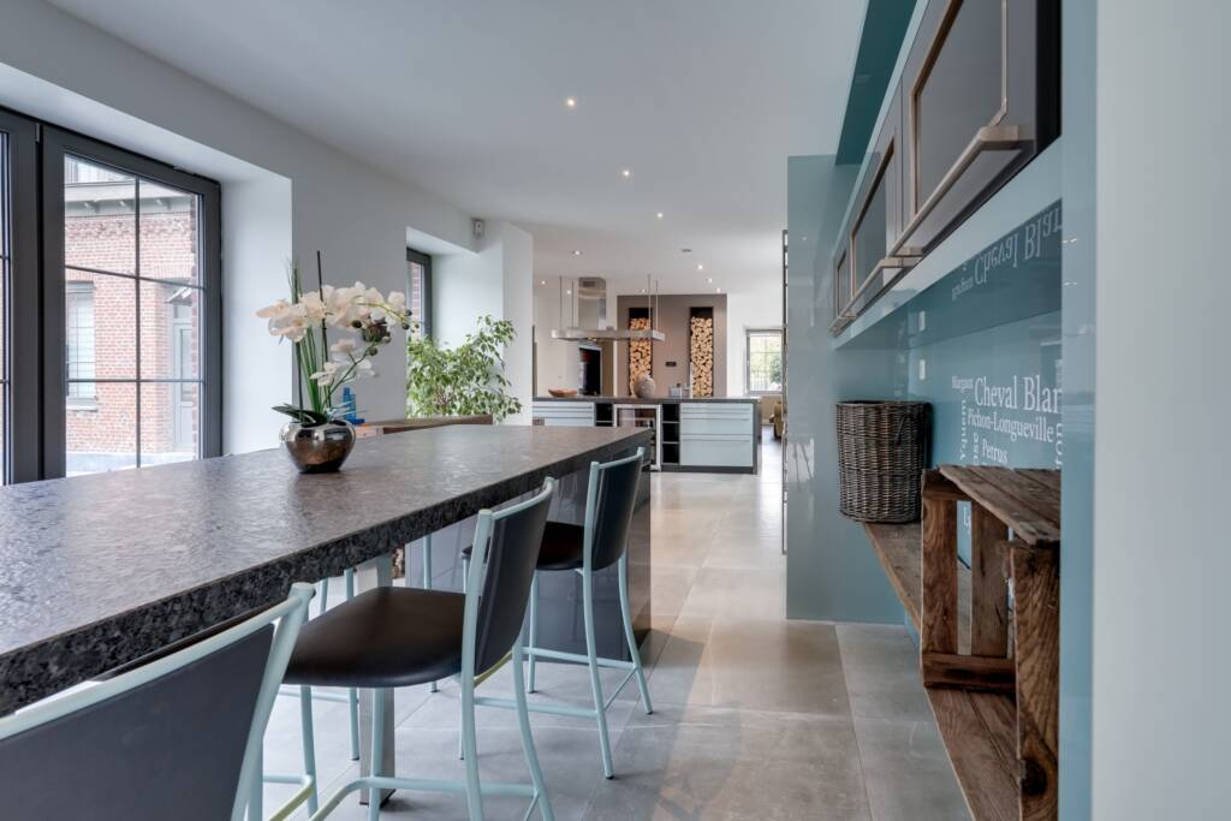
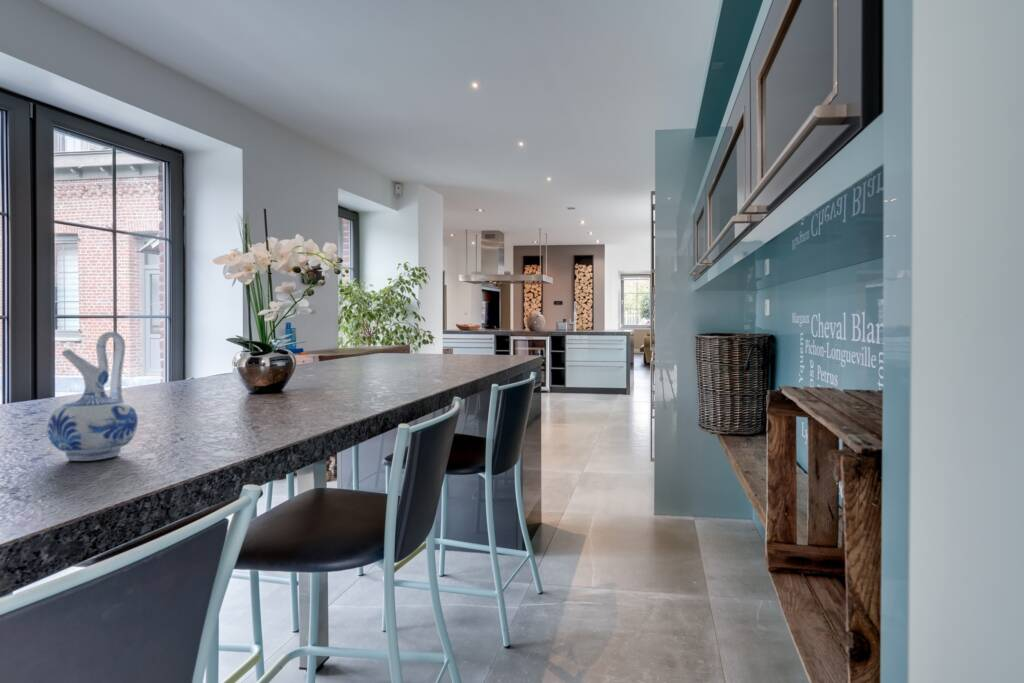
+ ceramic pitcher (94, 394)
